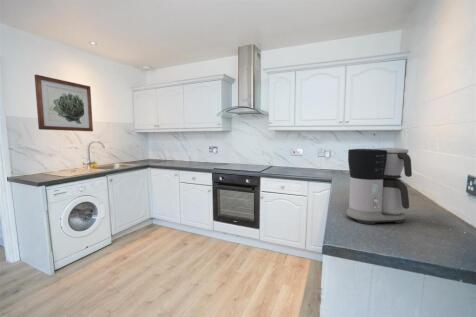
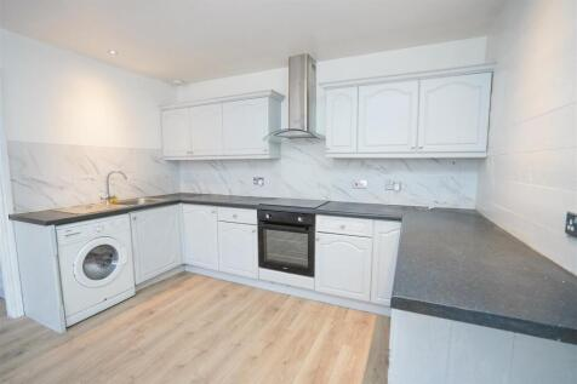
- coffee maker (379, 184)
- wall art (66, 106)
